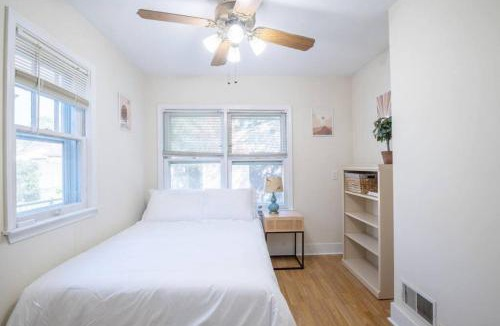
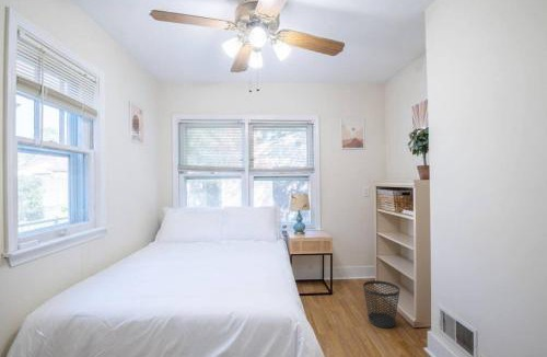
+ wastebasket (382, 303)
